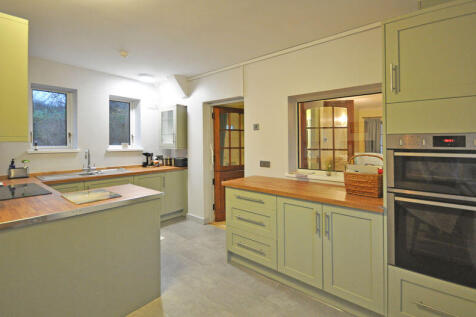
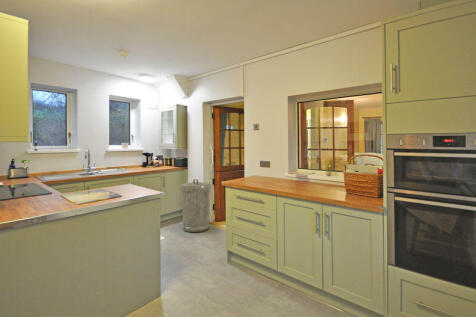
+ trash can (196, 204)
